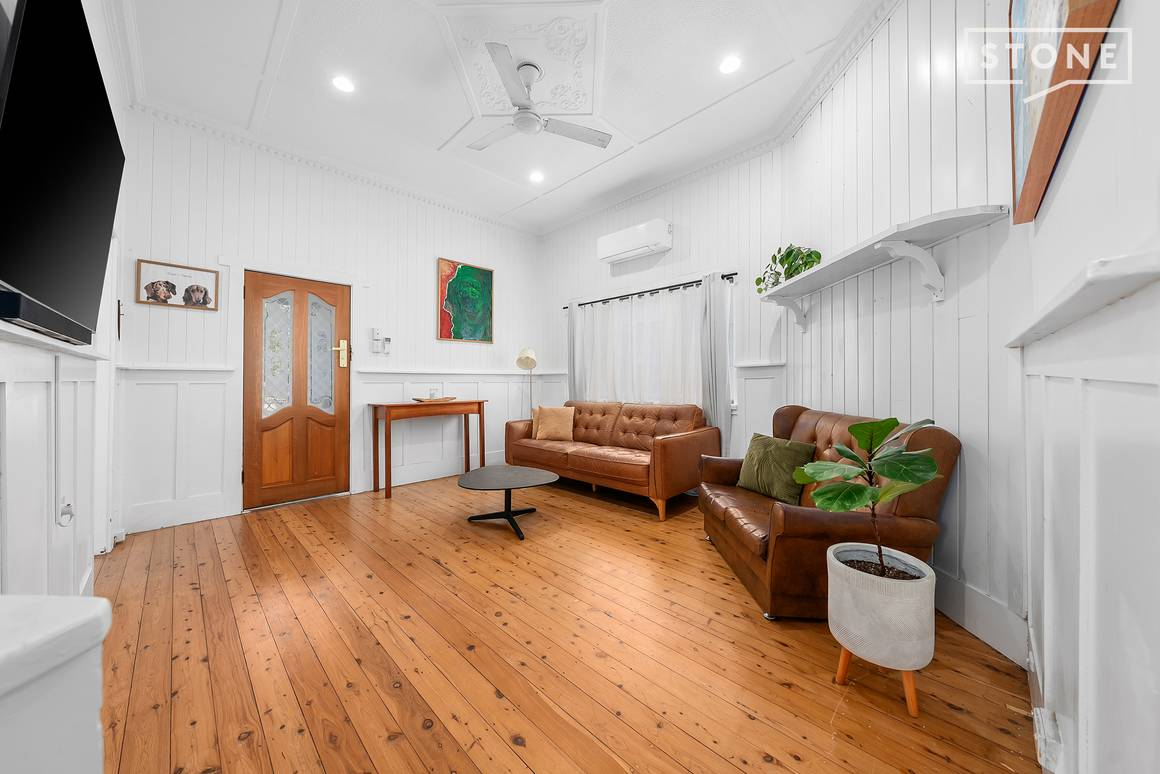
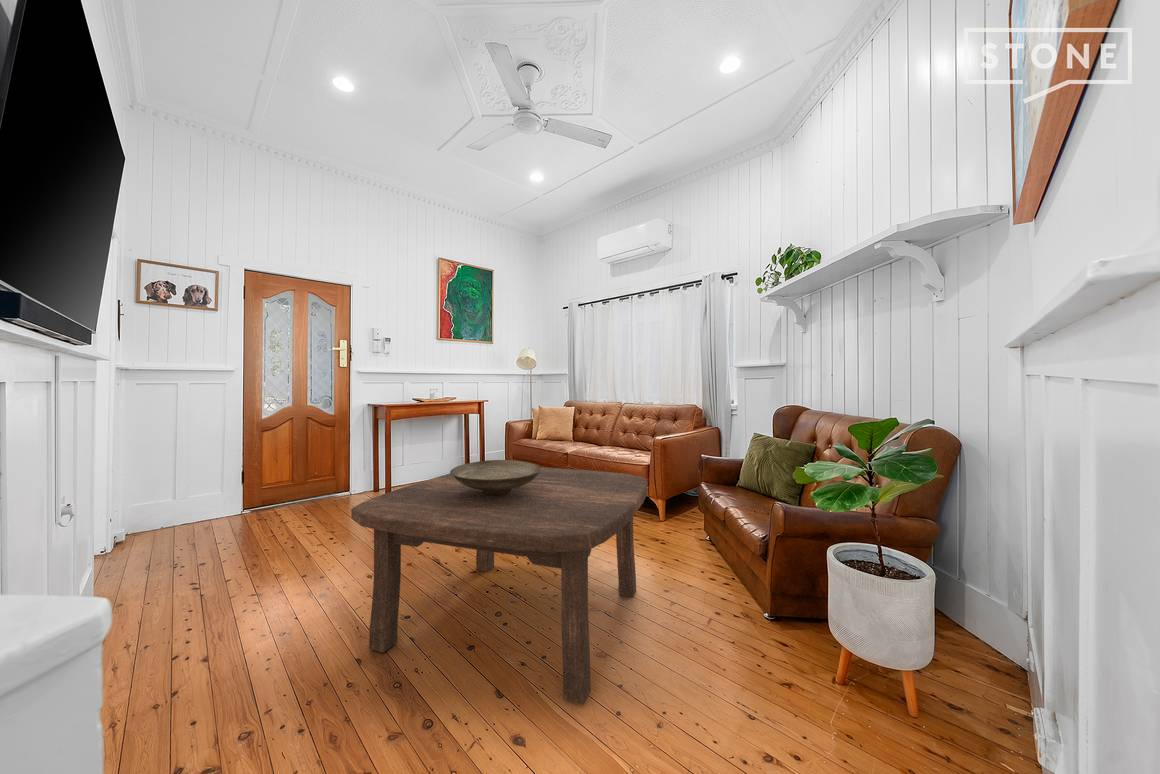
+ decorative bowl (496, 479)
+ coffee table (519, 552)
